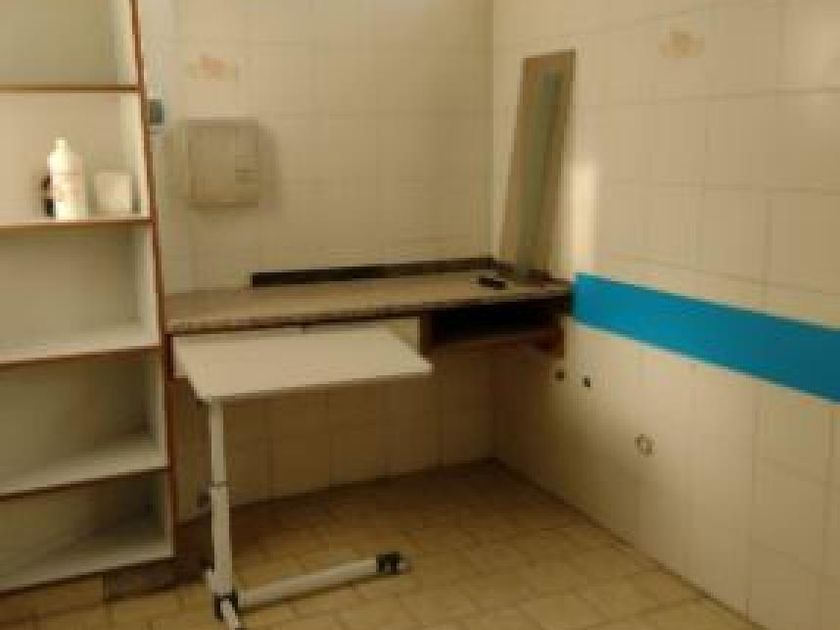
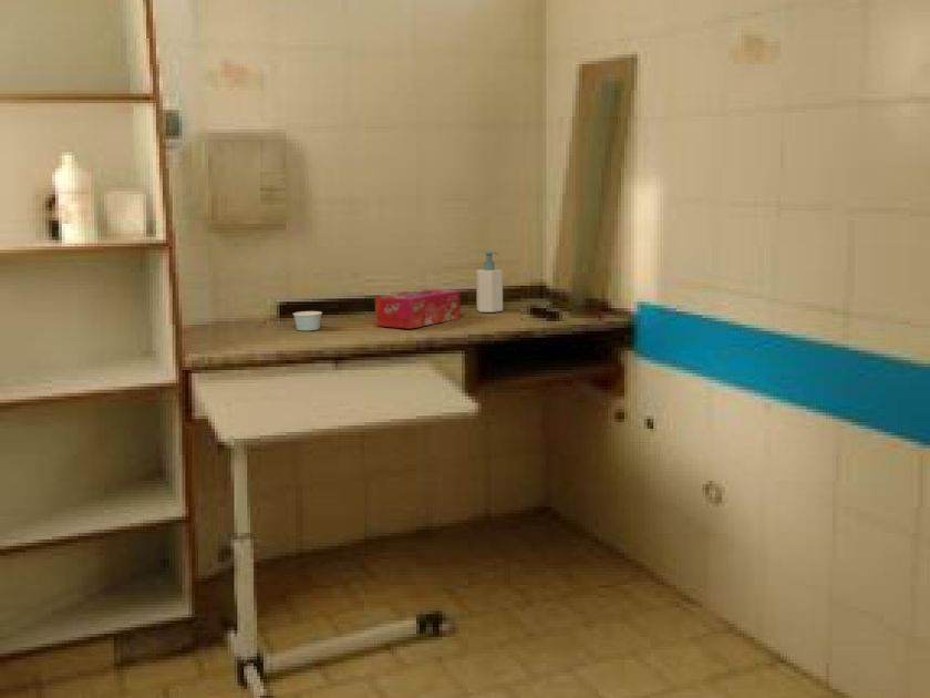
+ tissue box (418, 307)
+ paper cup (308, 320)
+ soap bottle (489, 281)
